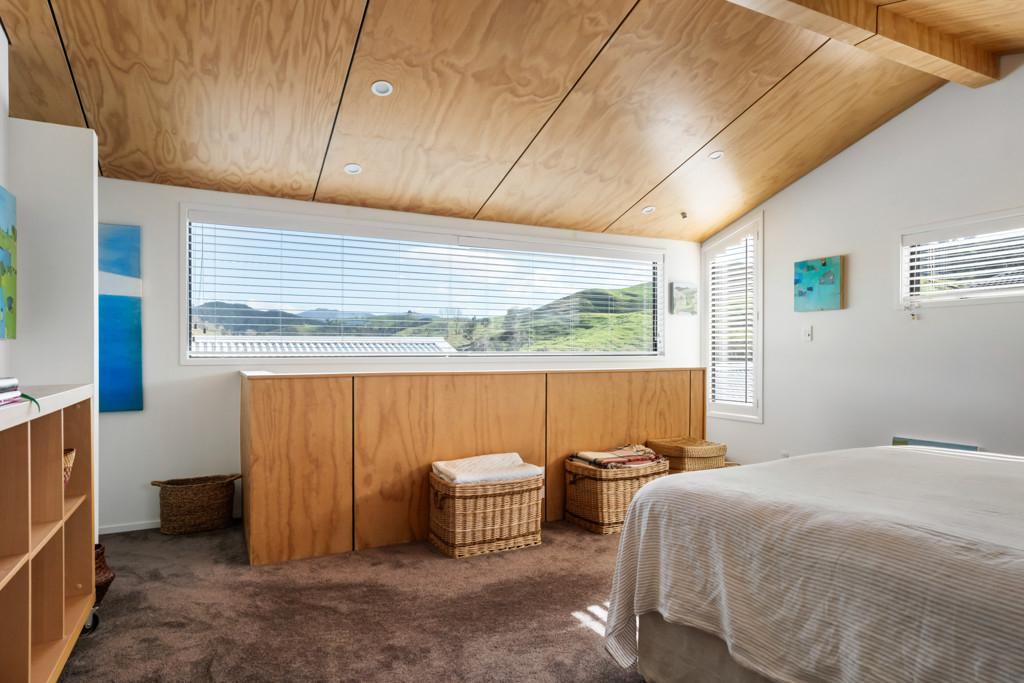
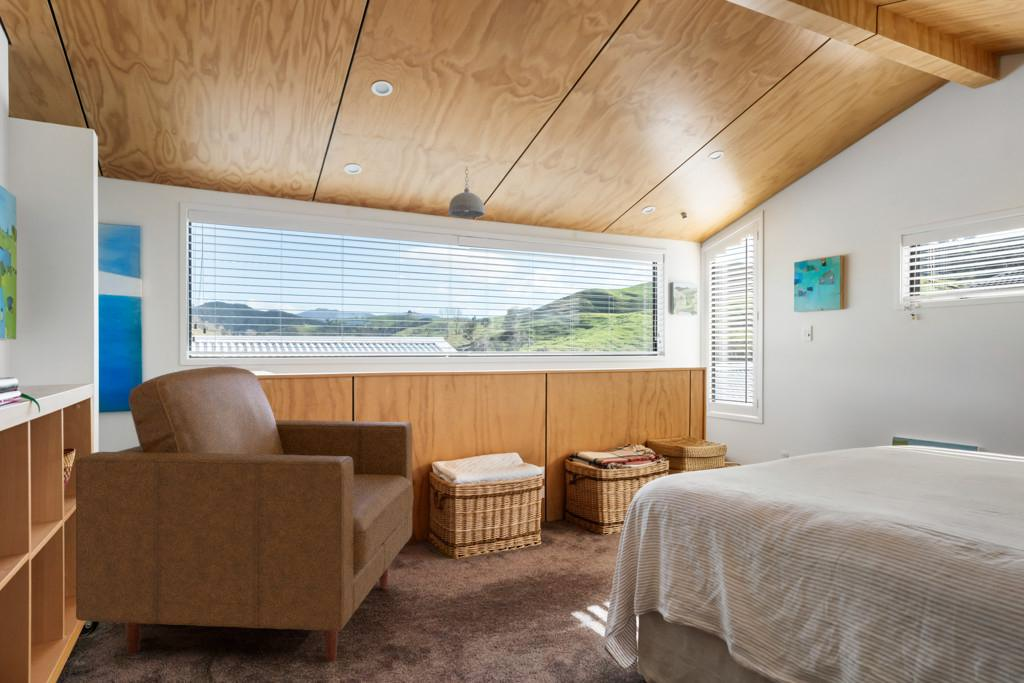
+ chair (278, 492)
+ pendant light (466, 189)
